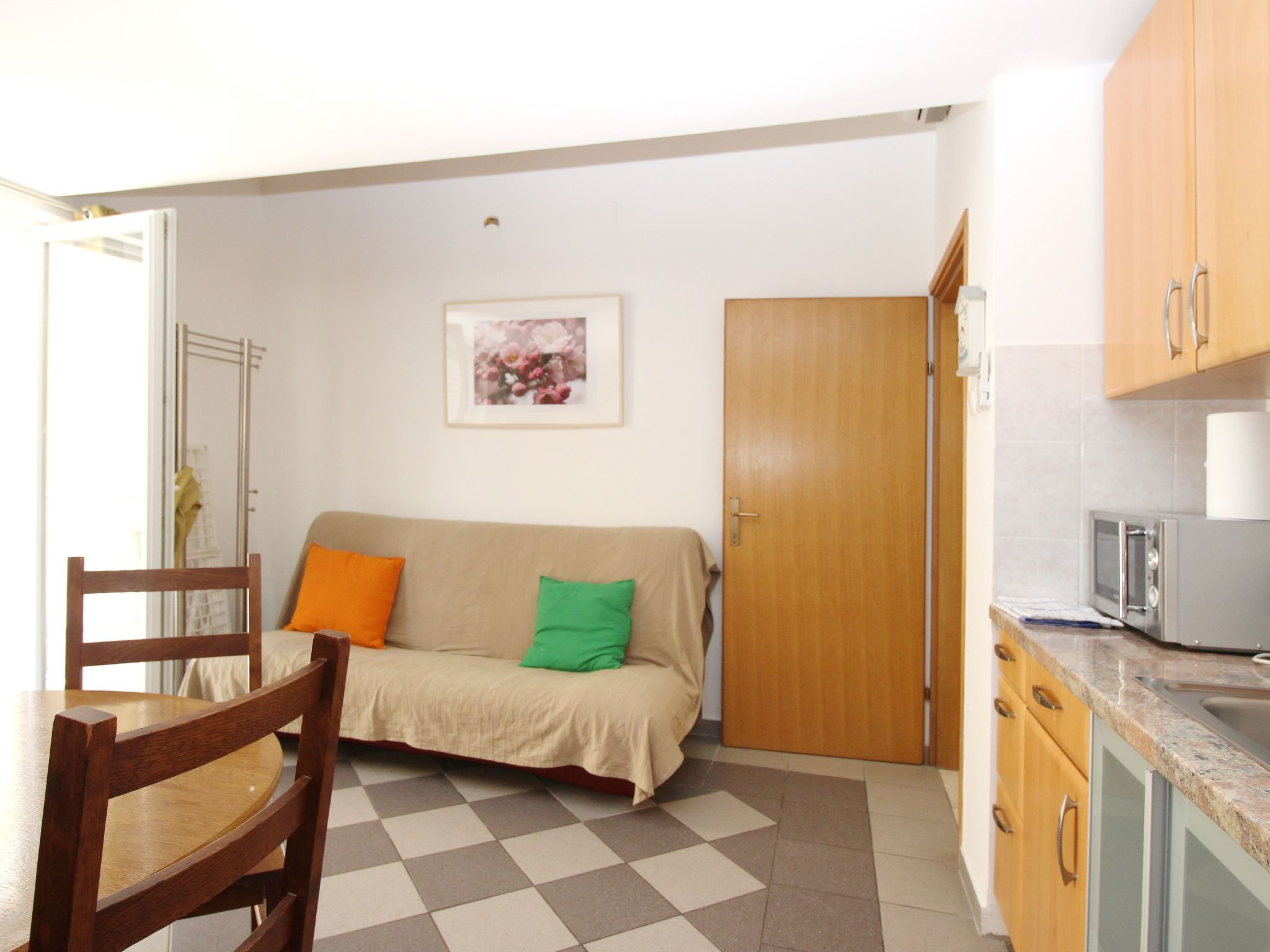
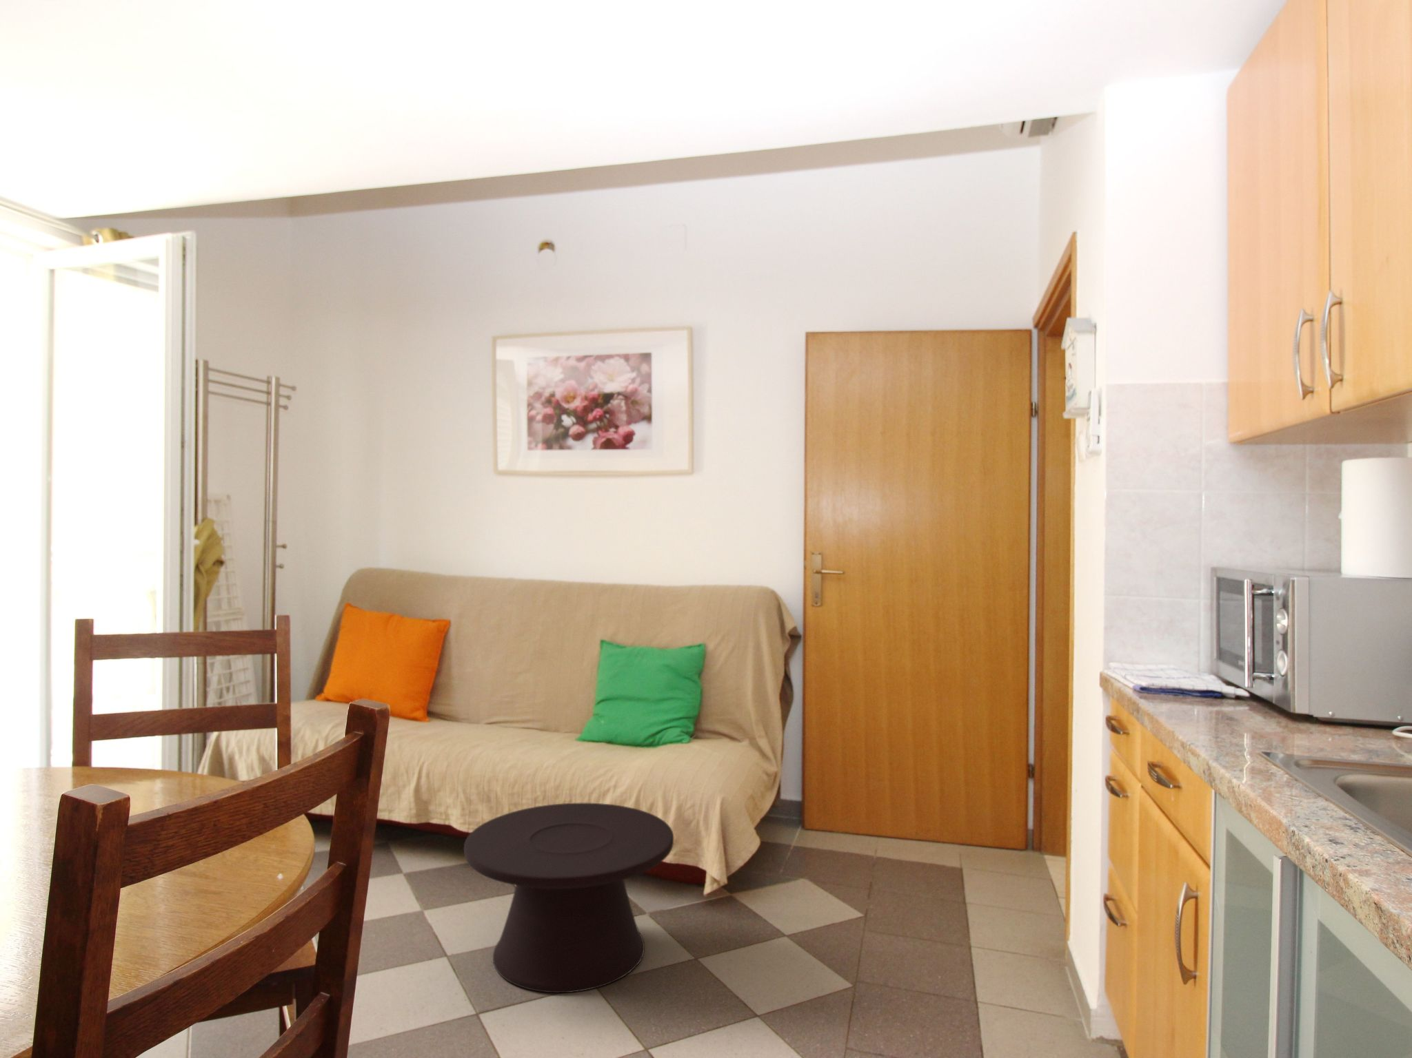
+ side table (570, 894)
